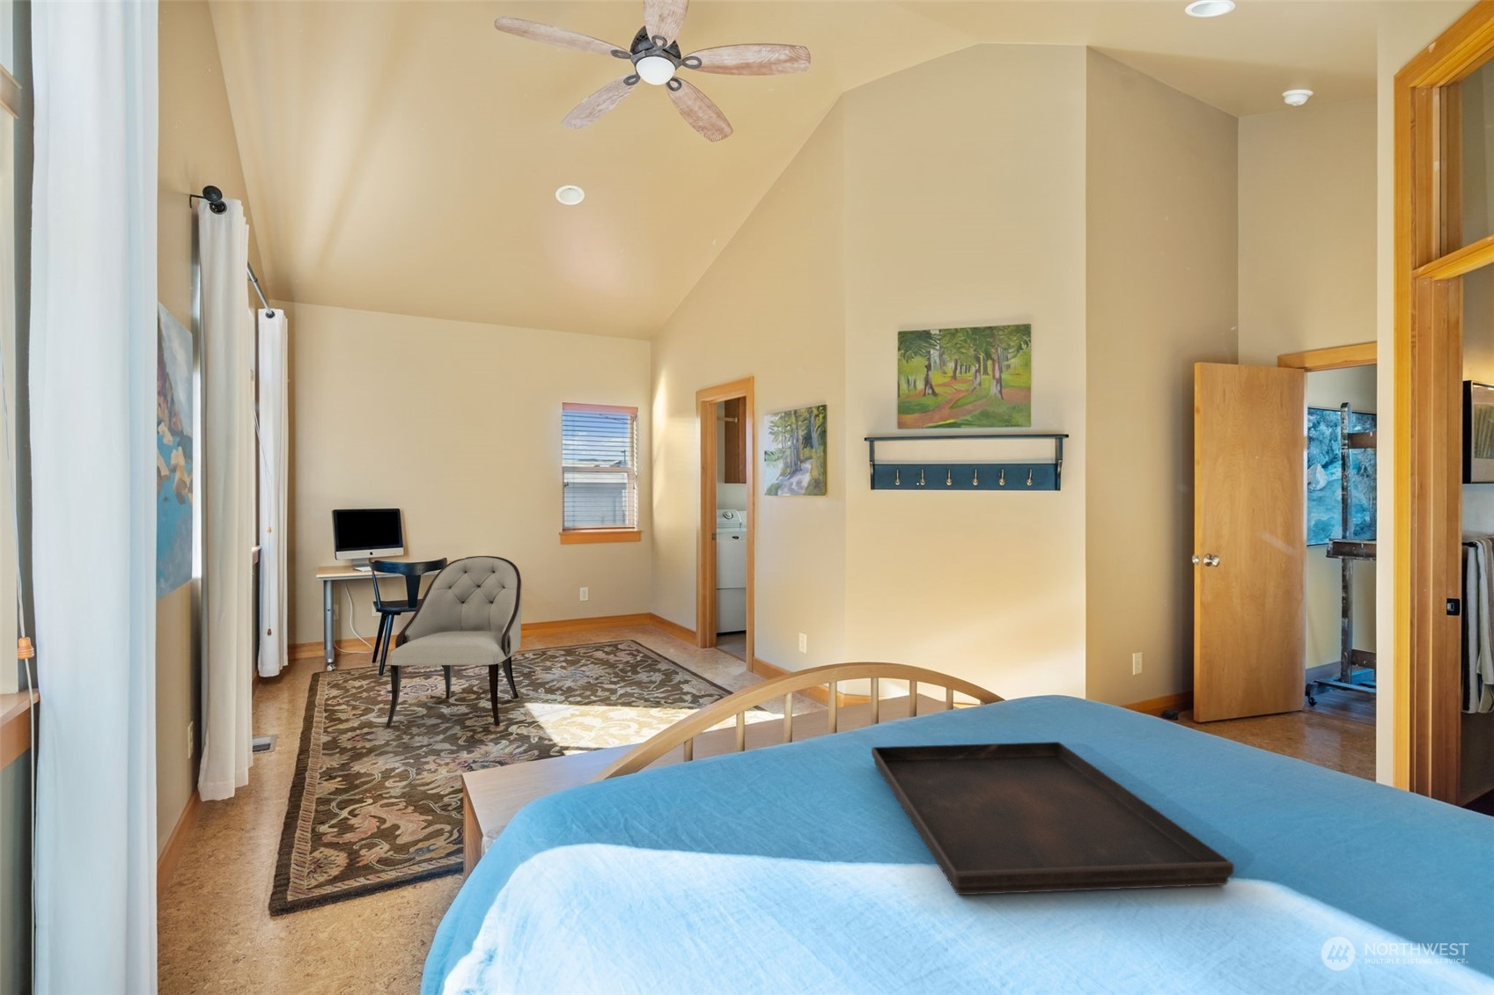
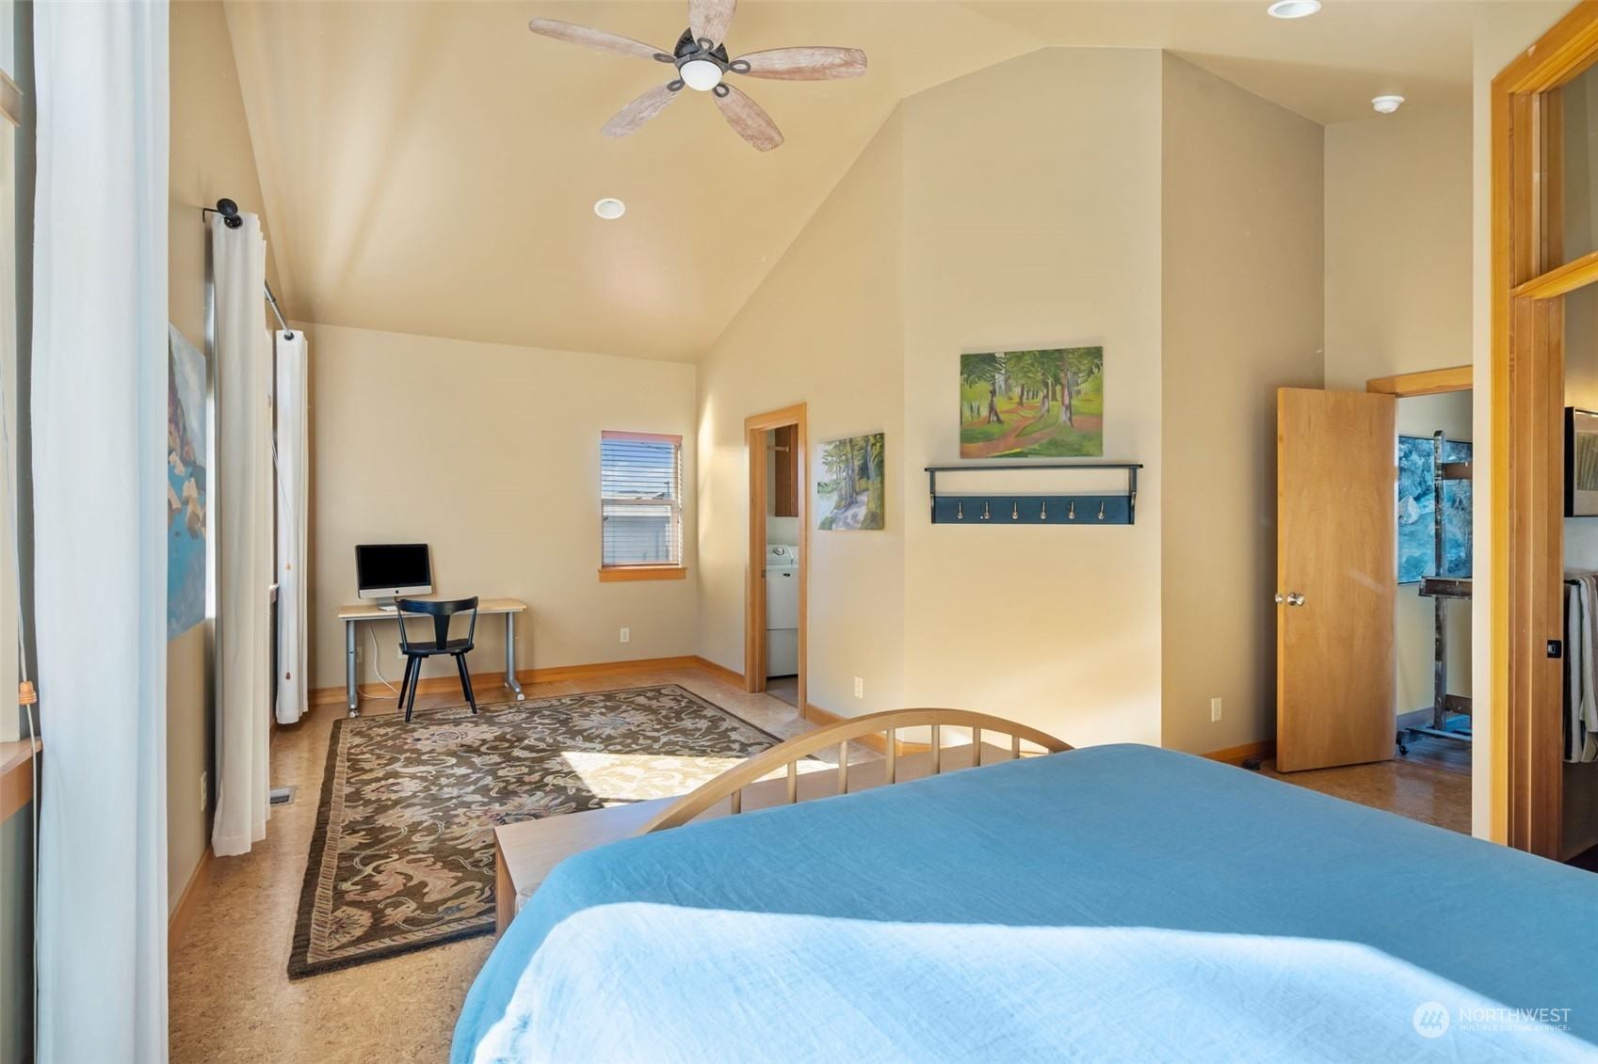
- serving tray (1017, 803)
- armchair (464, 634)
